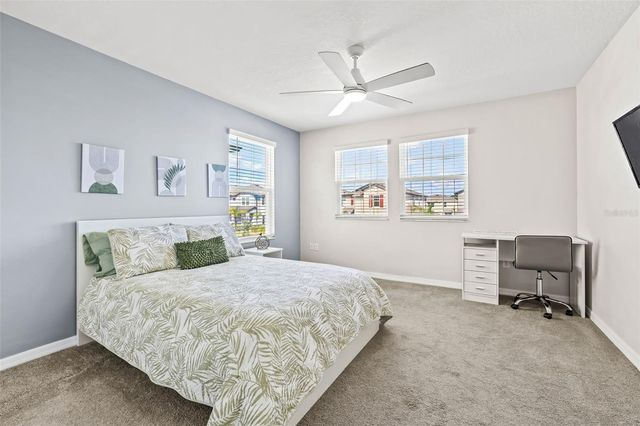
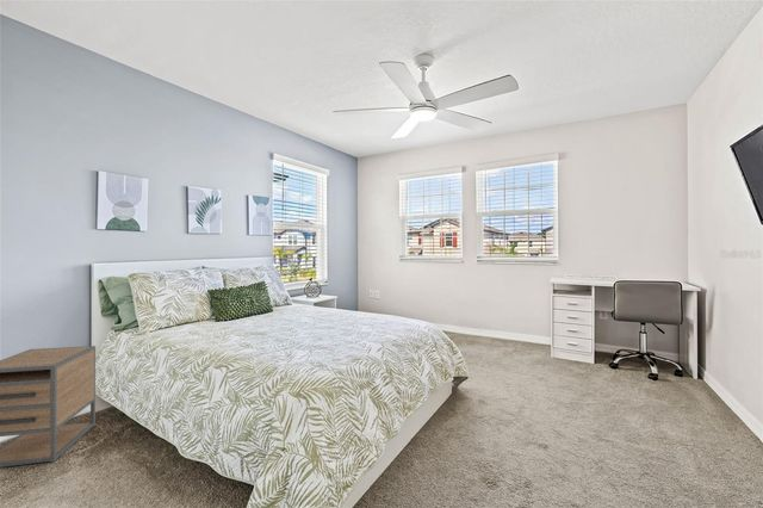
+ nightstand (41, 401)
